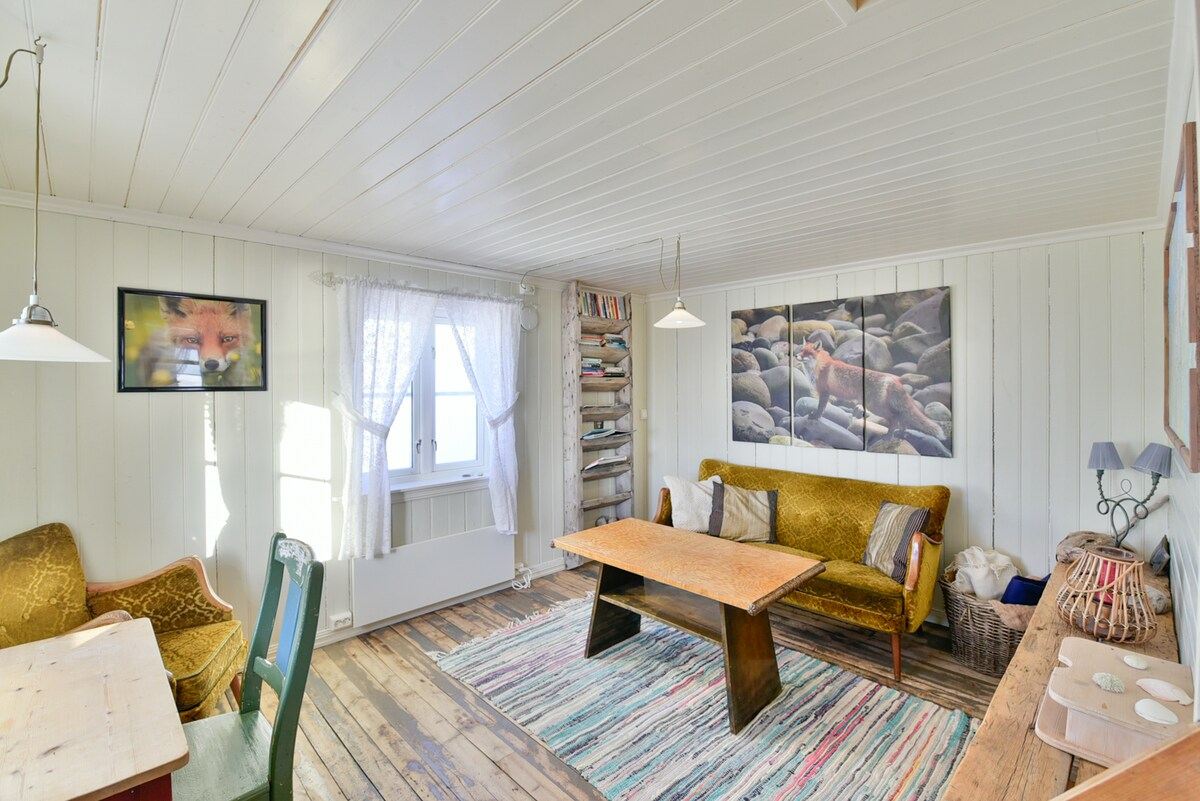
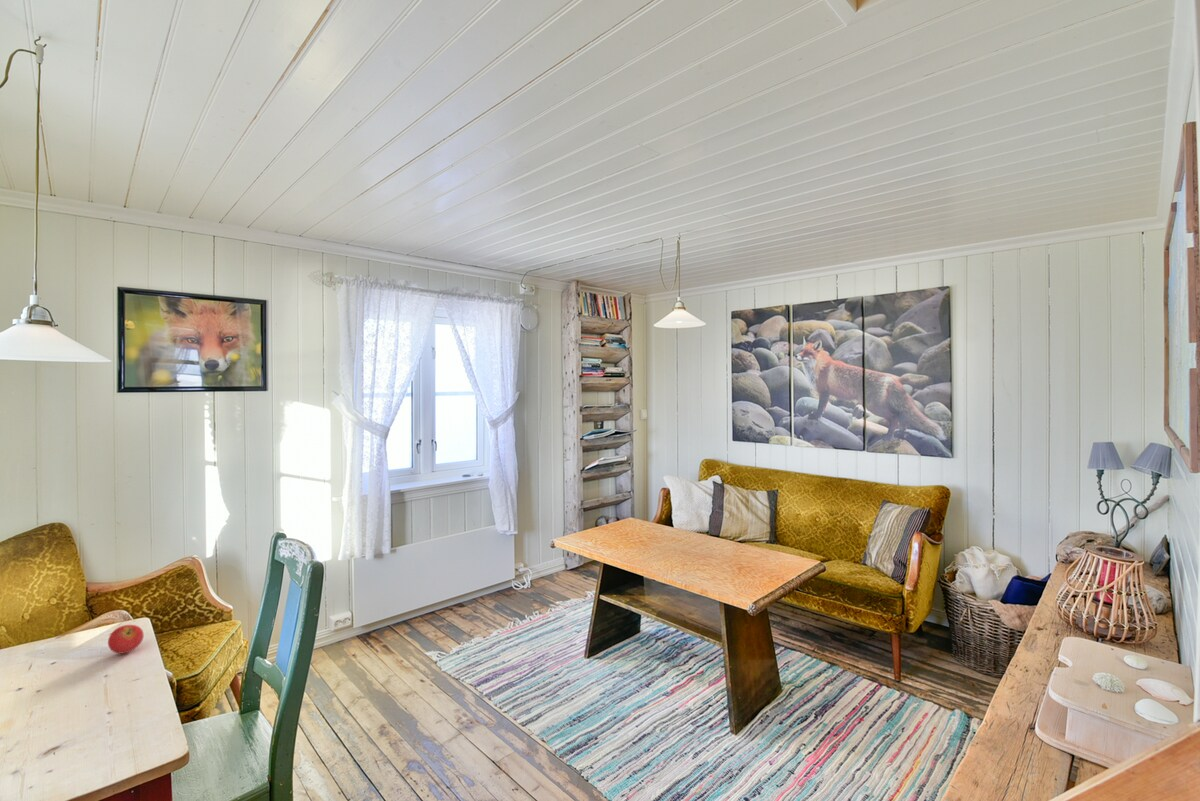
+ fruit (126, 638)
